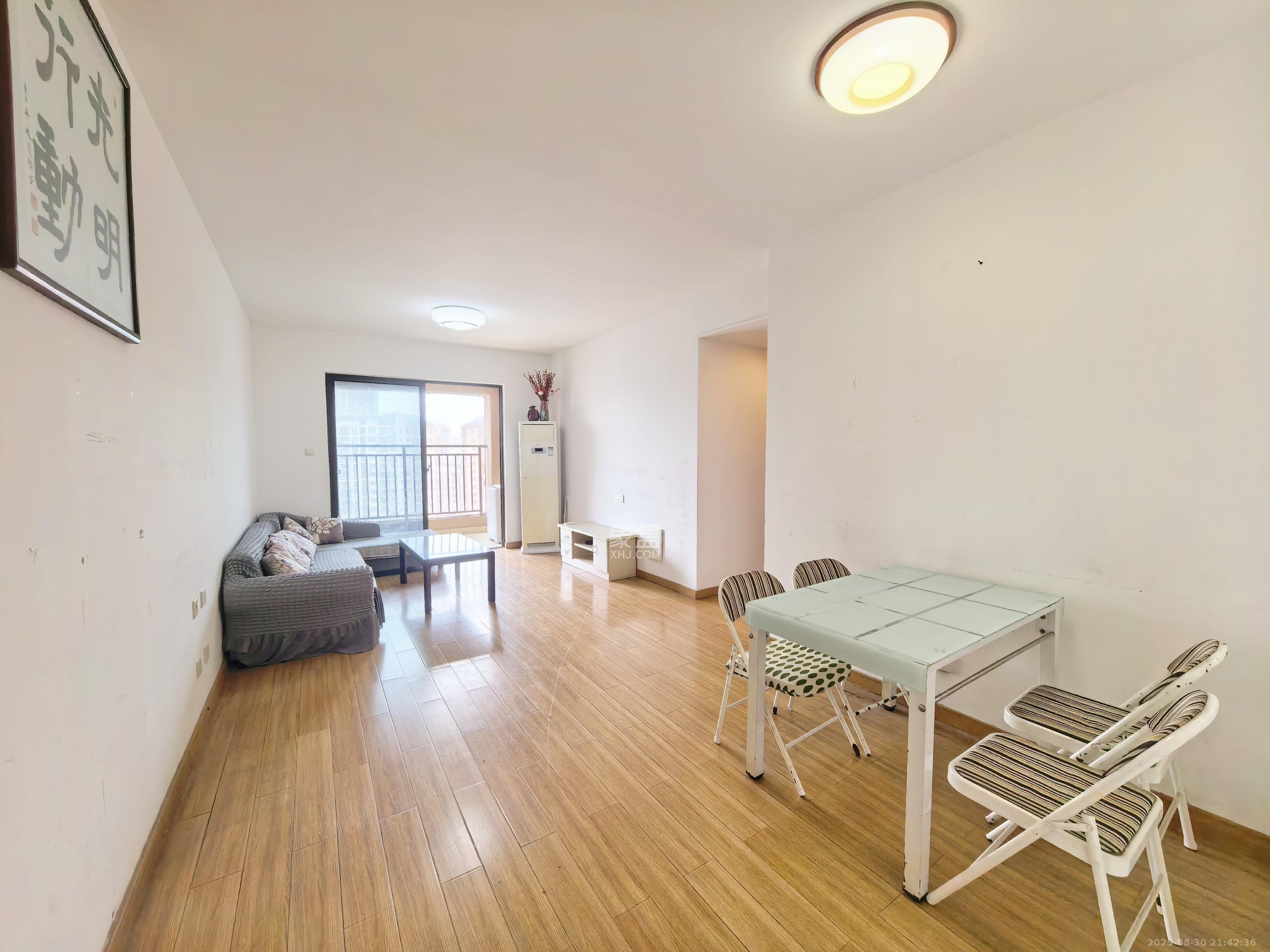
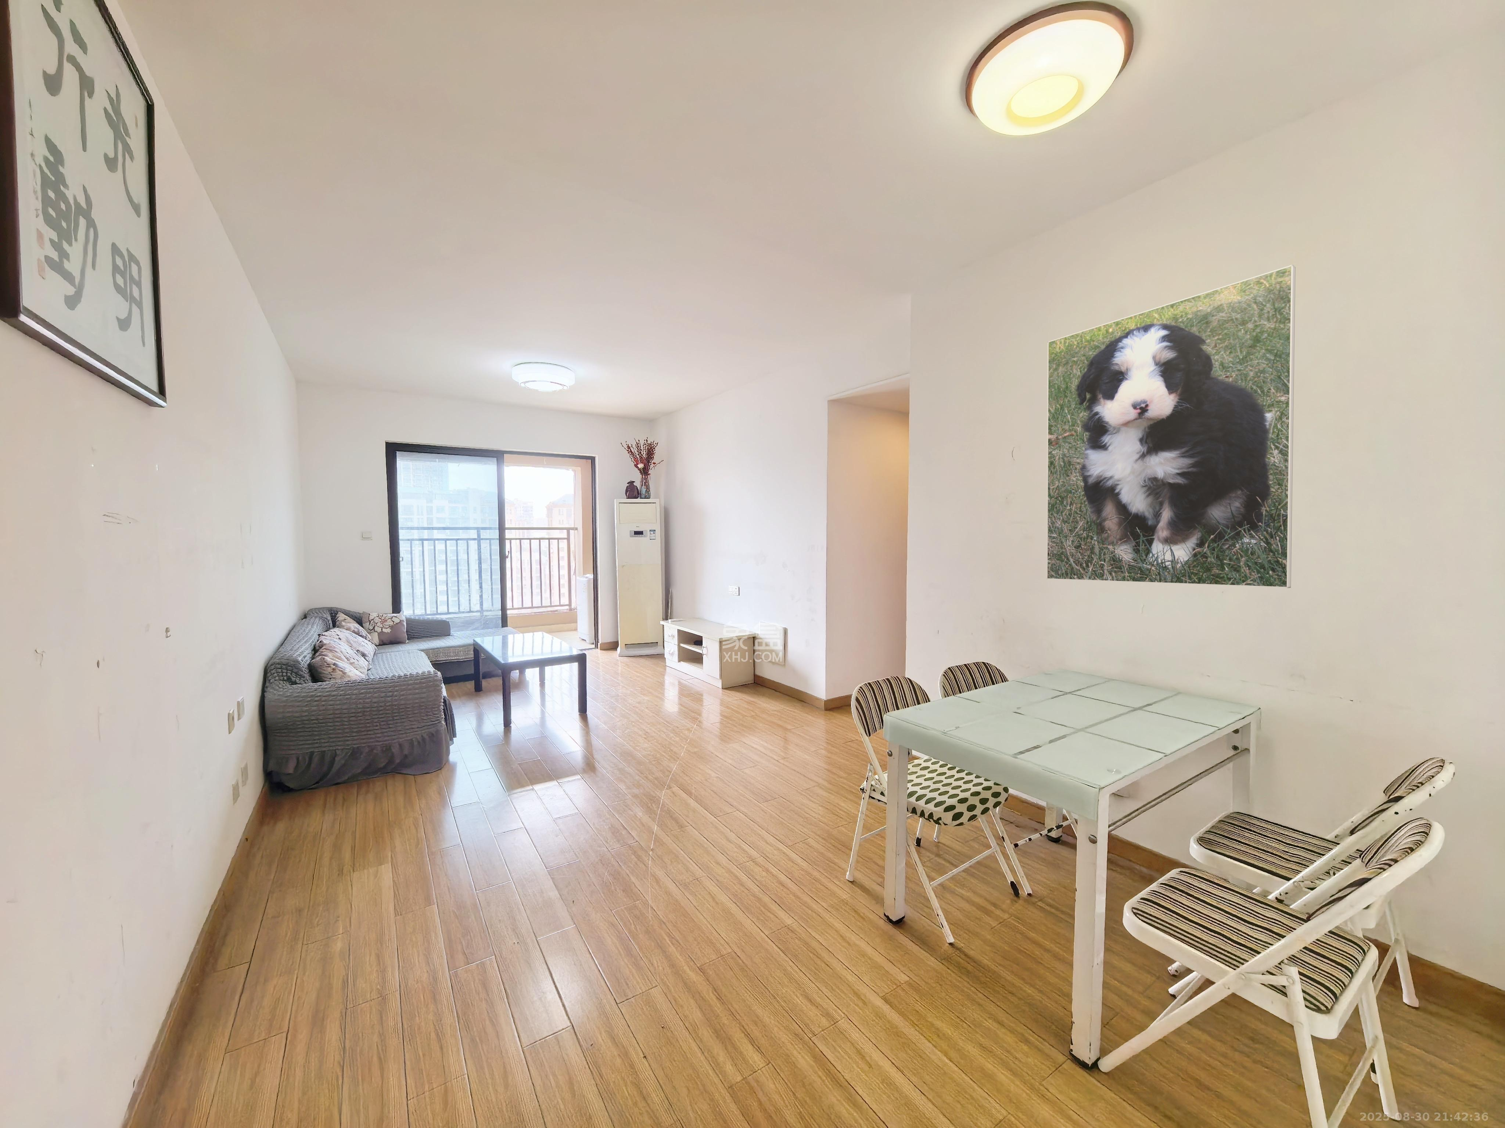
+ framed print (1152, 447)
